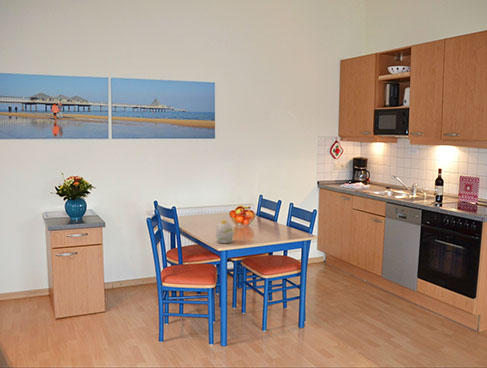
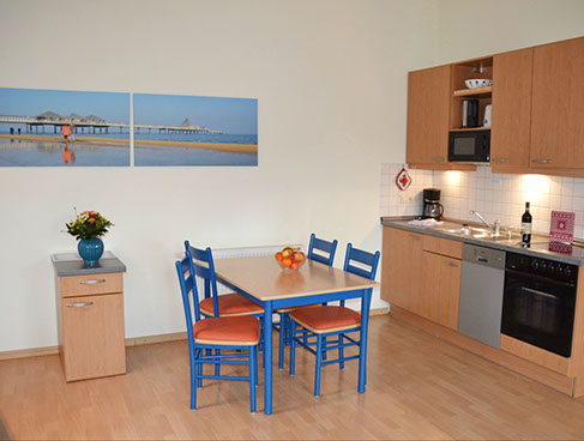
- decorative egg (224, 231)
